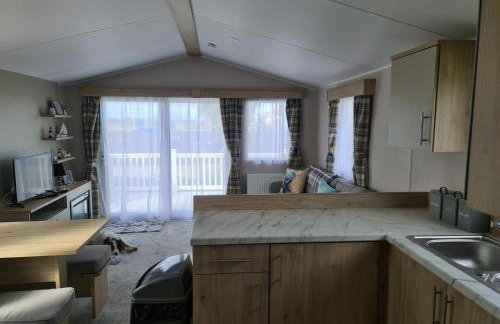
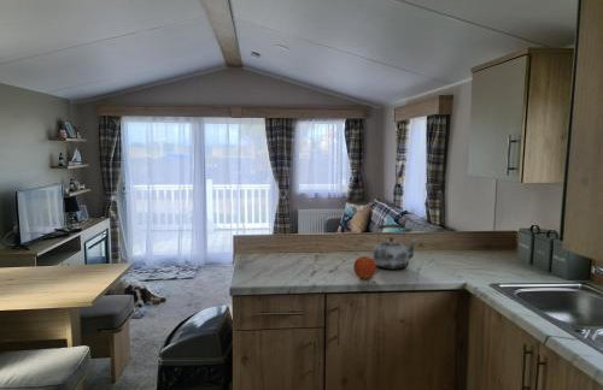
+ kettle (394, 244)
+ fruit (364, 266)
